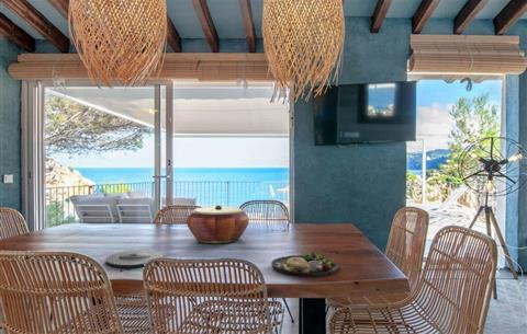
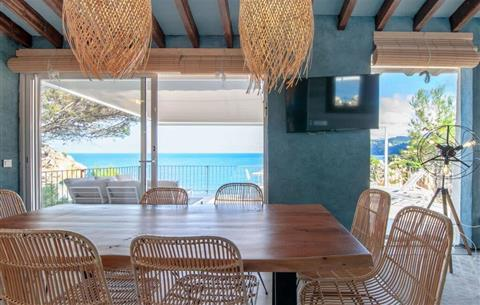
- woven basket (217, 222)
- dinner plate (304, 260)
- plate (135, 255)
